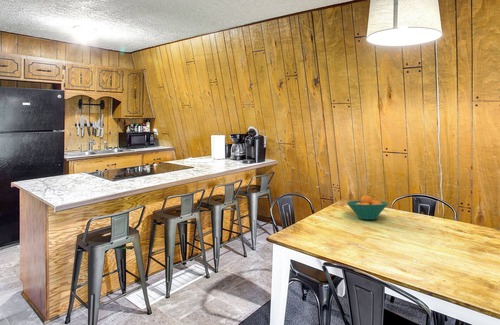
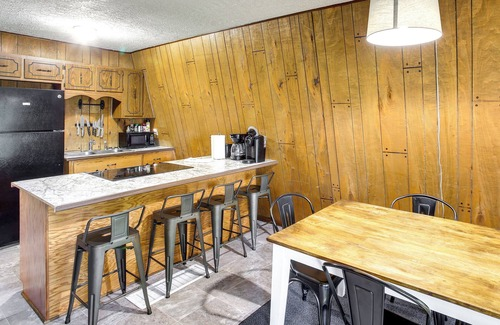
- fruit bowl (367, 206)
